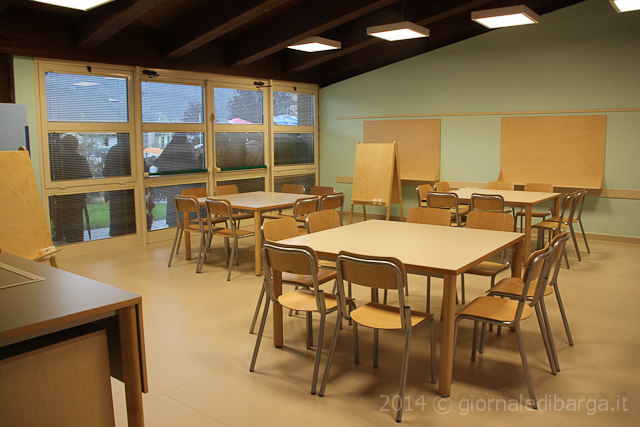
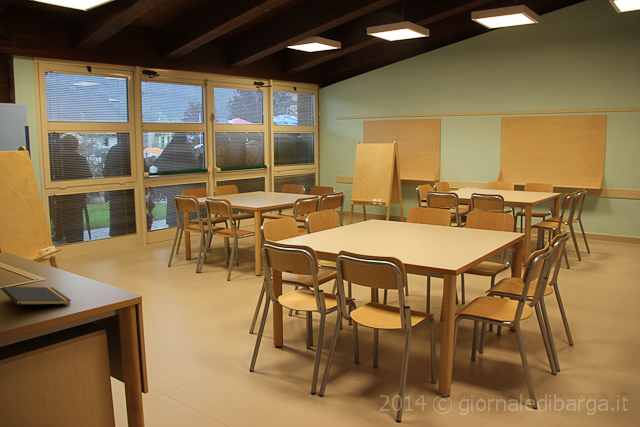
+ notepad (35, 295)
